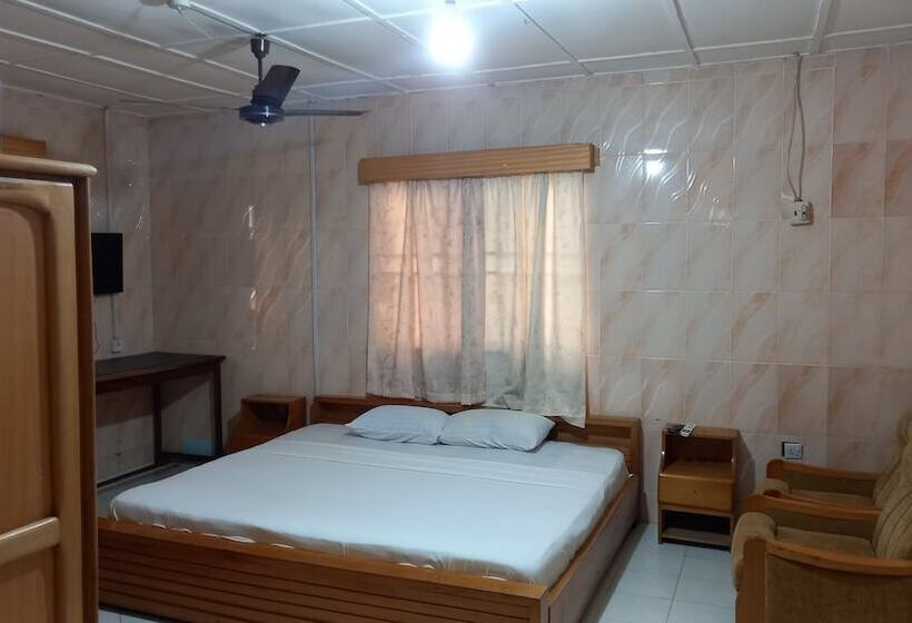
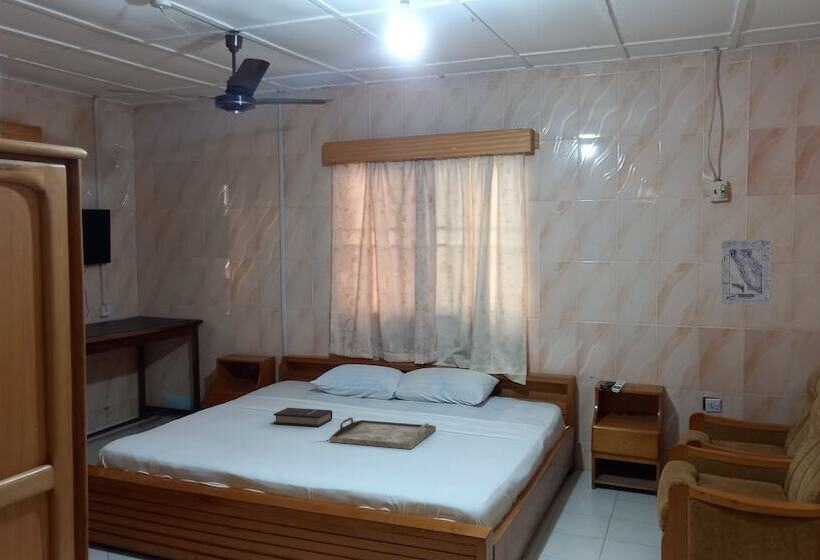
+ book (303, 416)
+ serving tray (384, 429)
+ wall art (745, 272)
